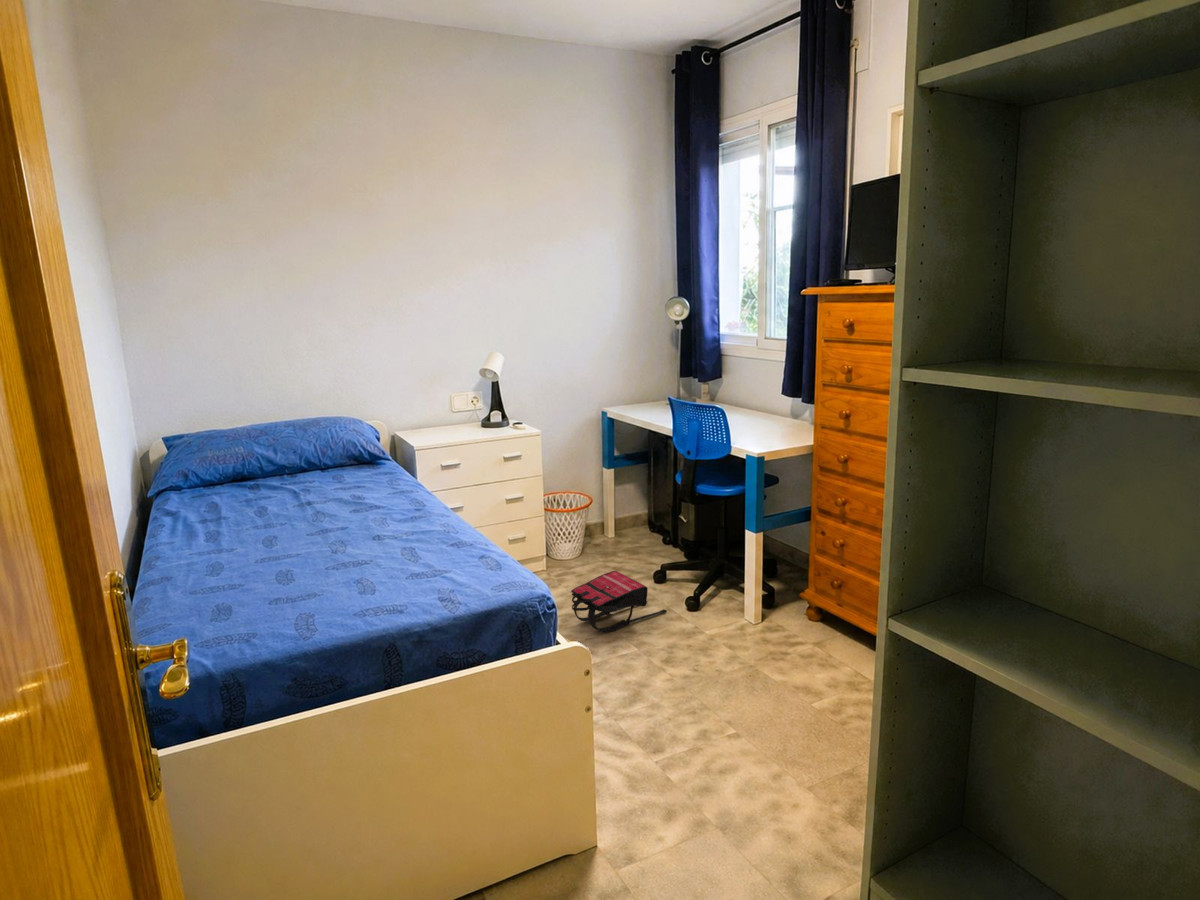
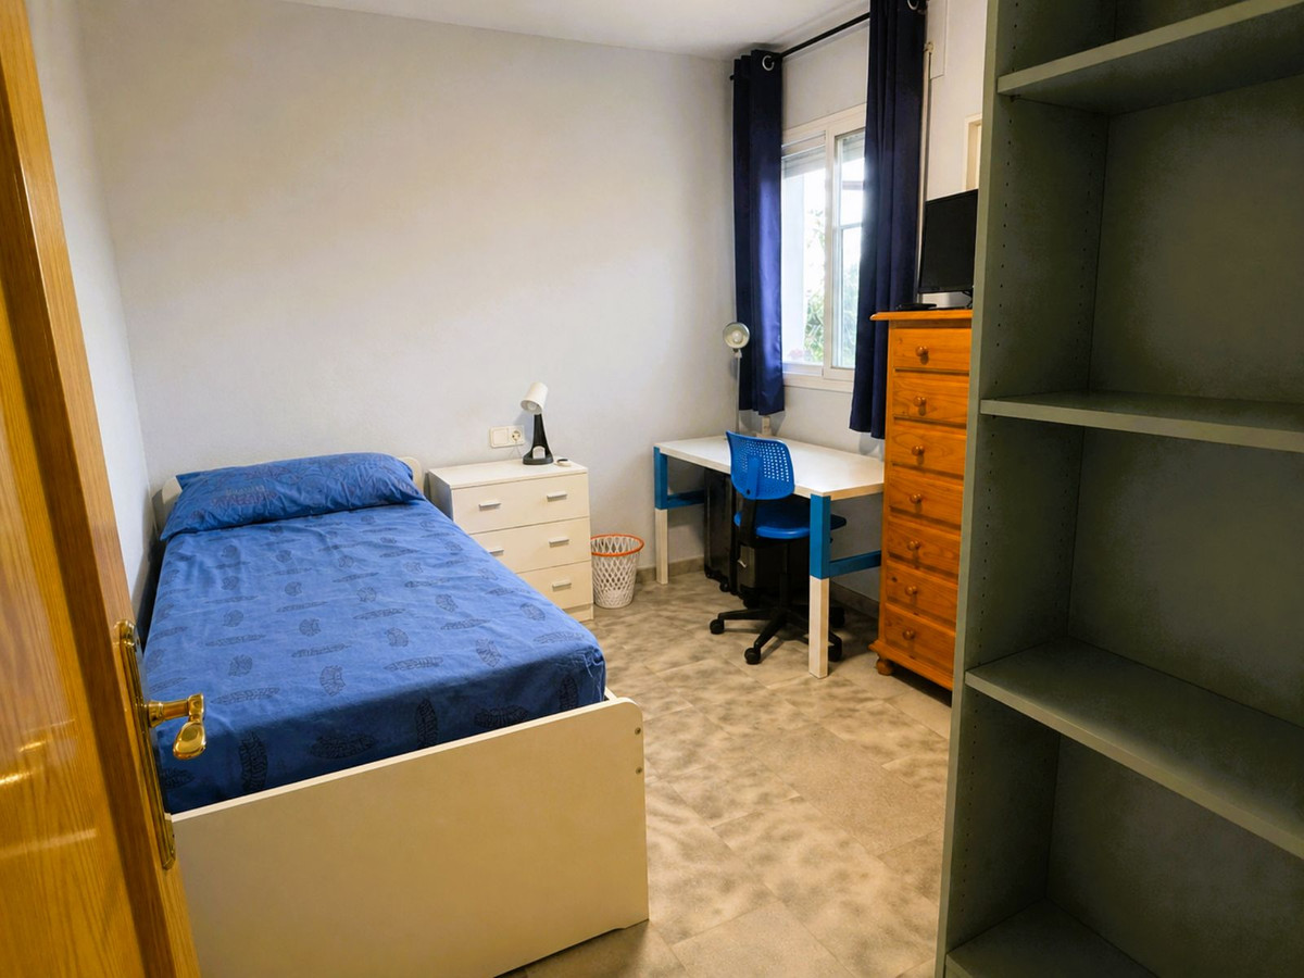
- backpack (618, 602)
